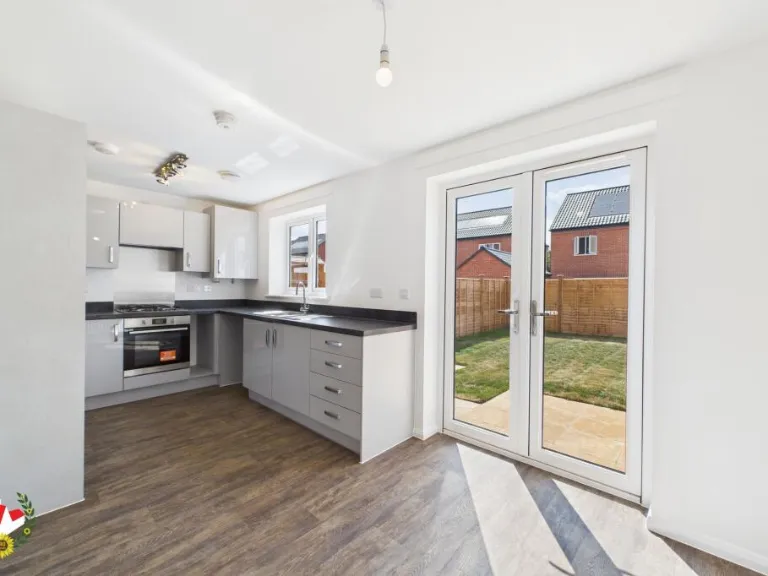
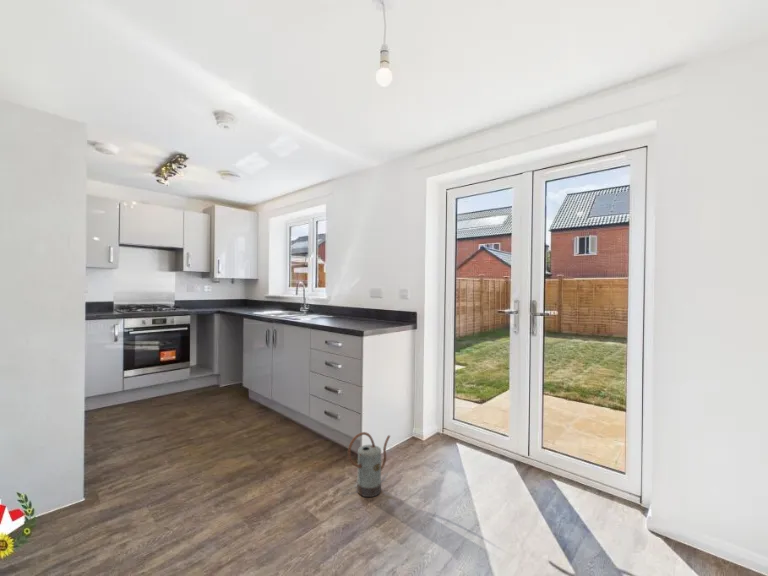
+ watering can (369, 460)
